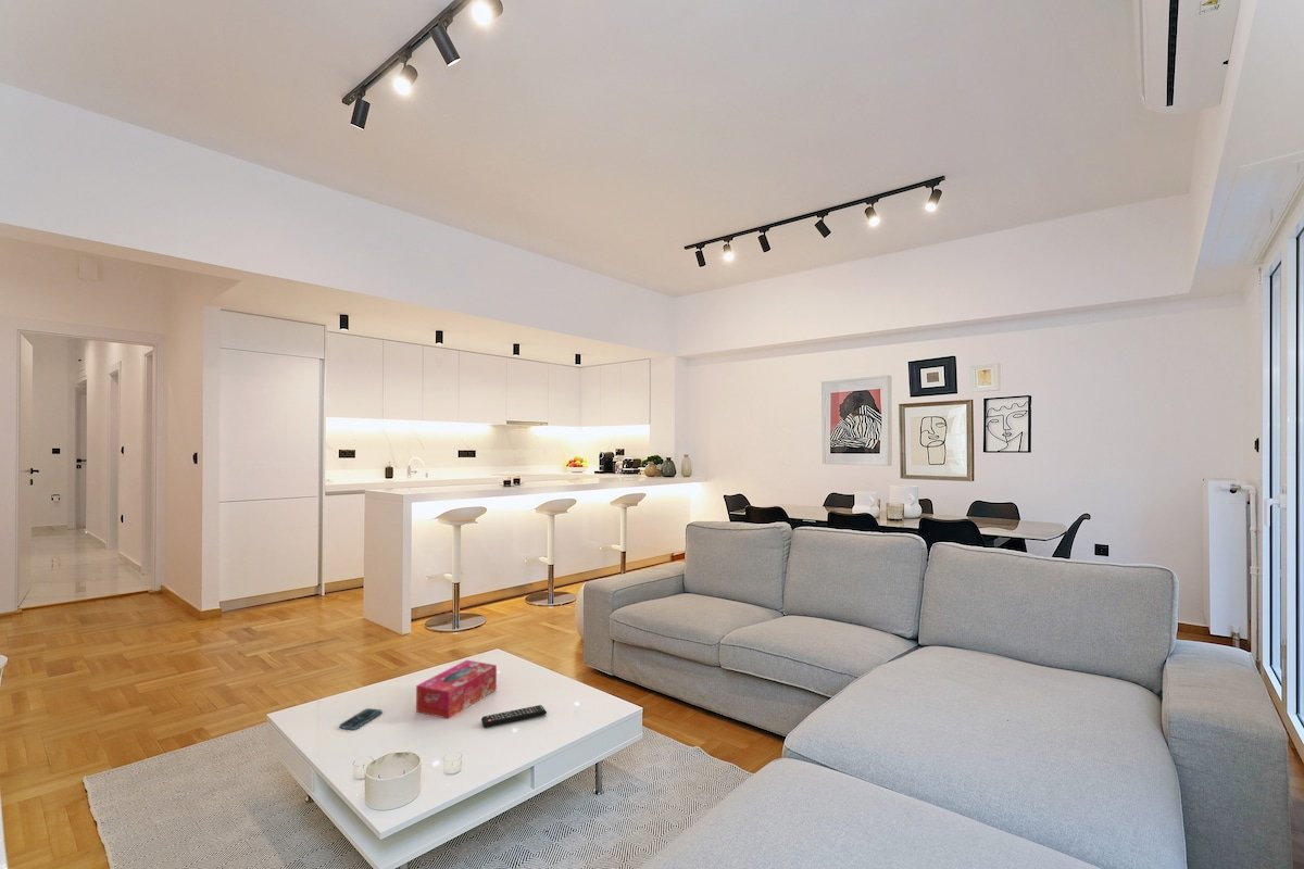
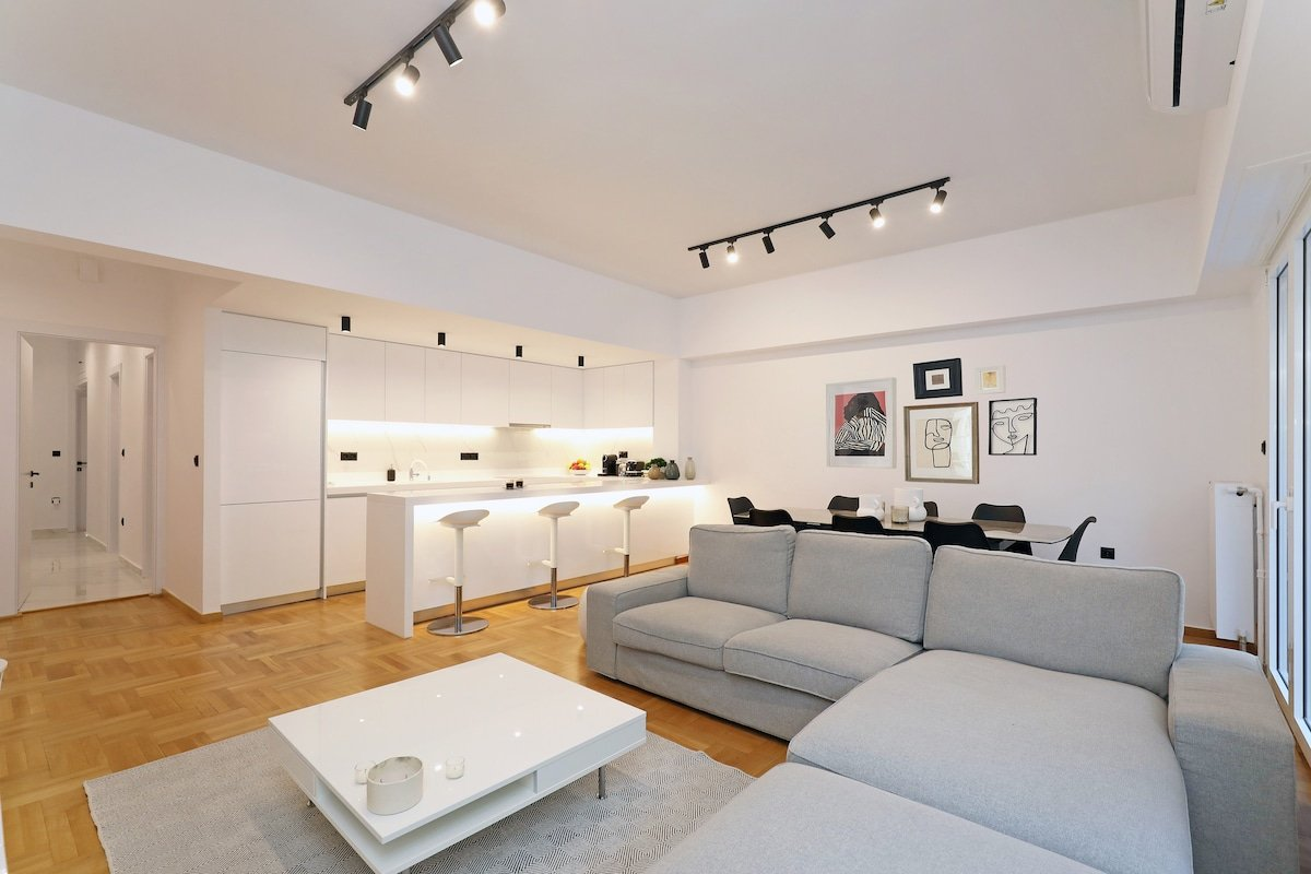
- smartphone (361, 718)
- remote control (514, 716)
- tissue box (457, 687)
